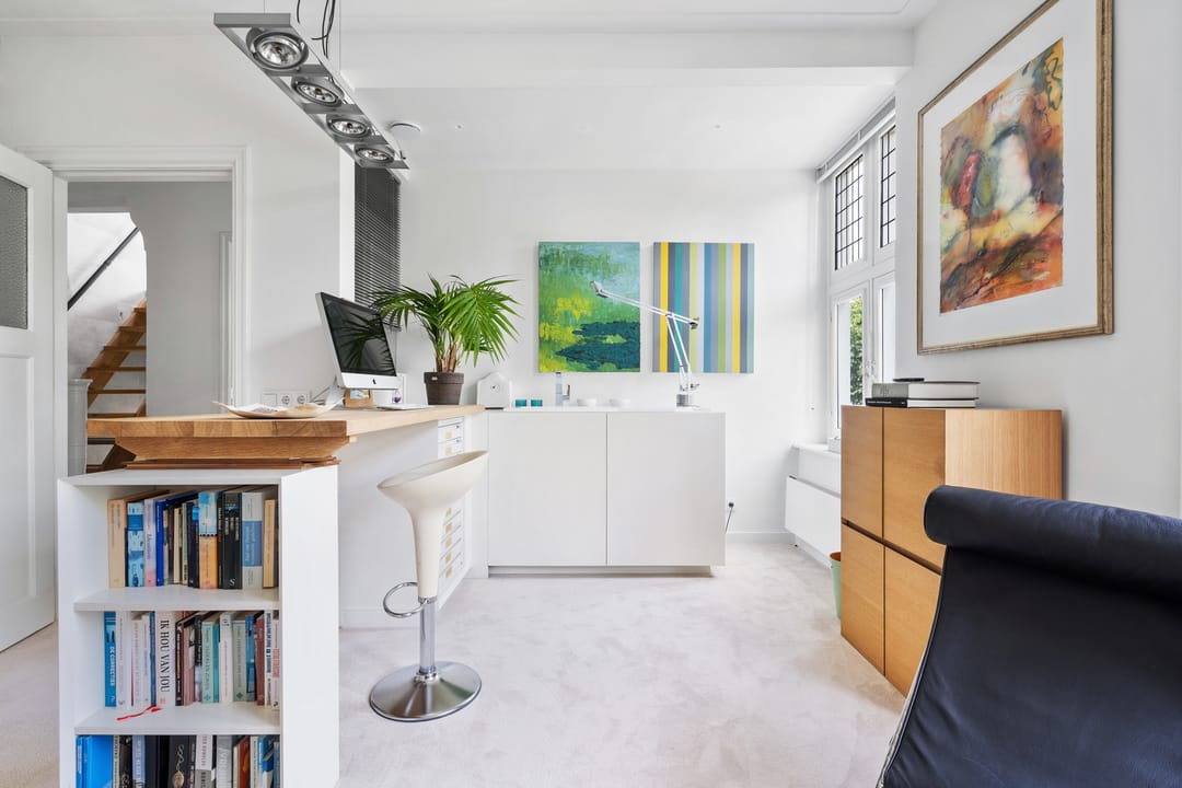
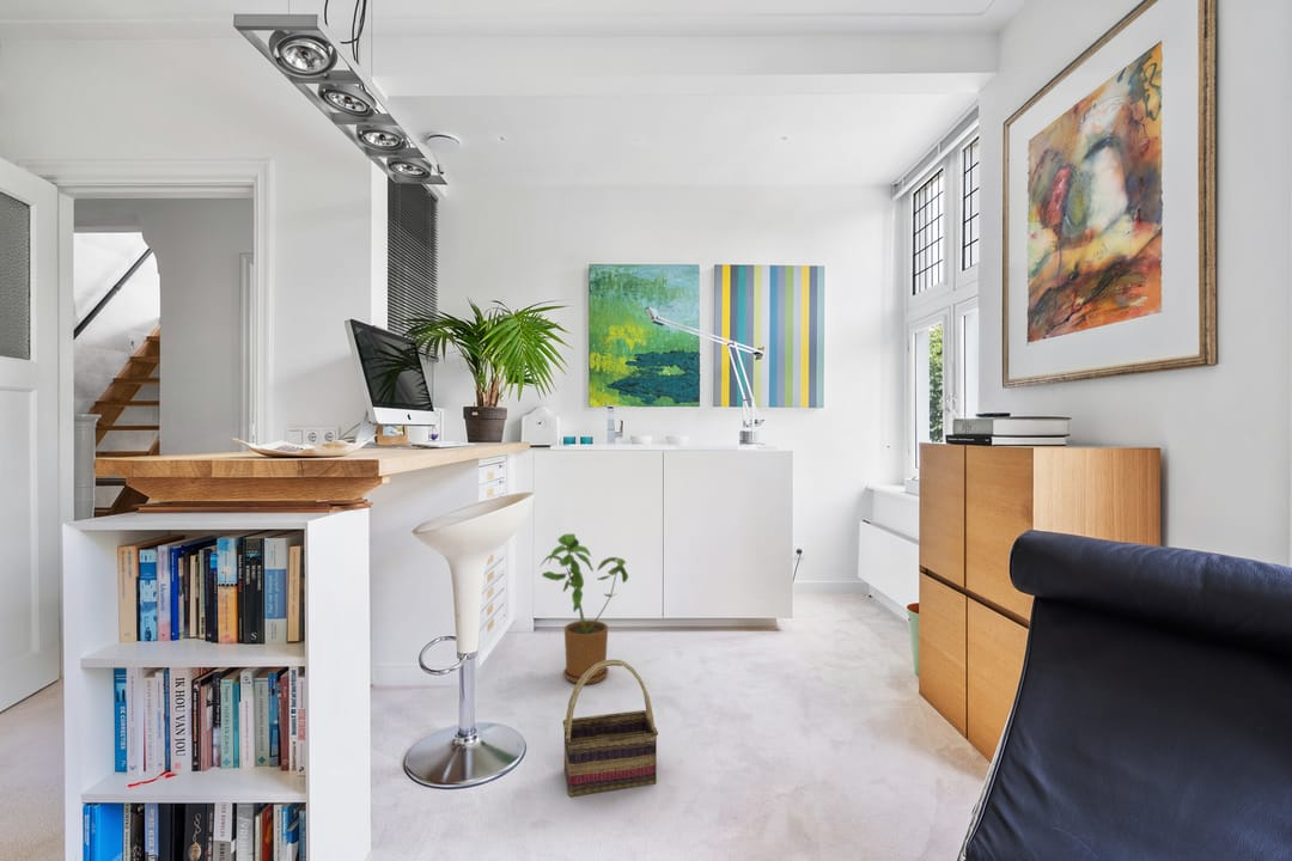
+ basket (609, 718)
+ house plant (579, 604)
